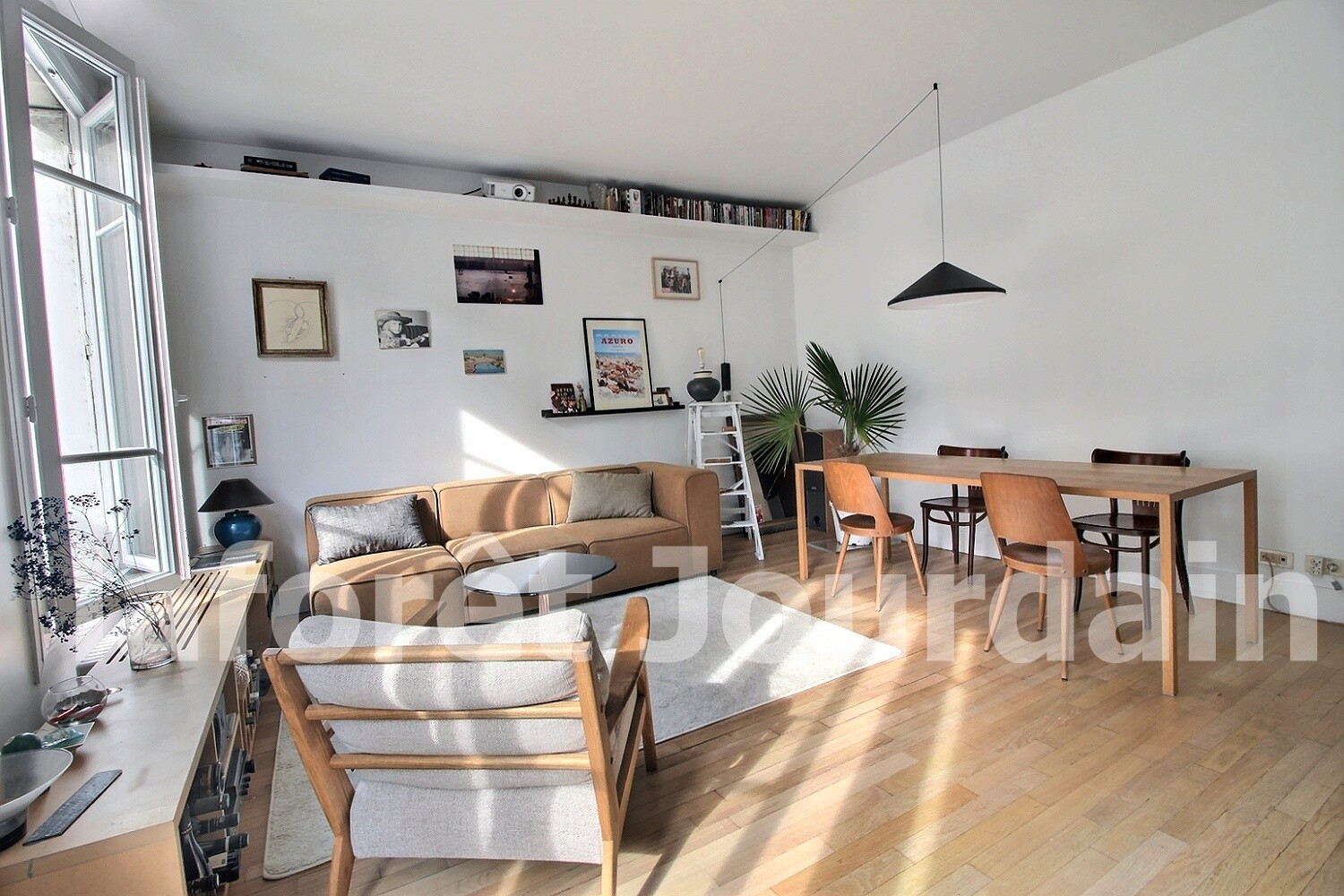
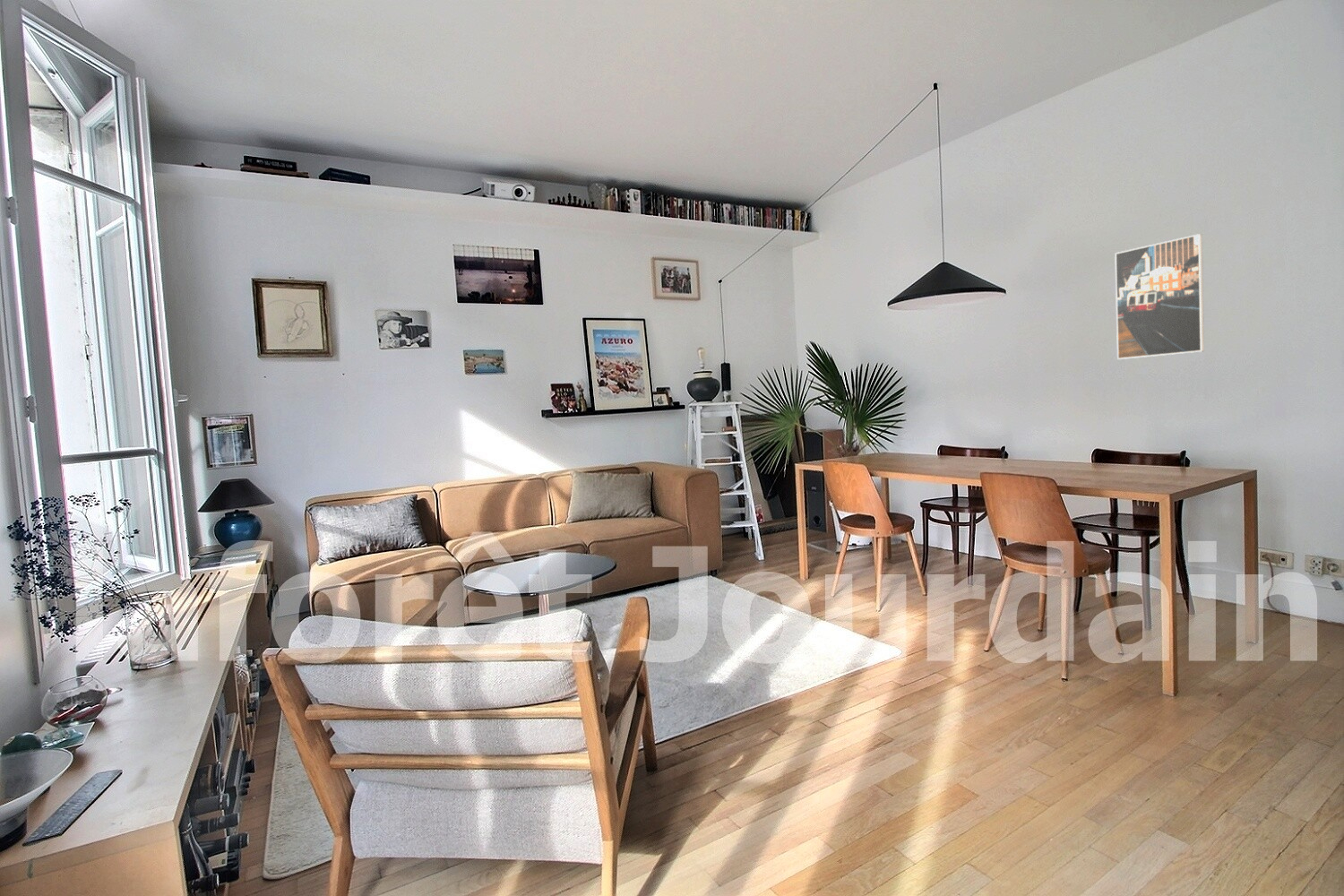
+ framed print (1158, 299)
